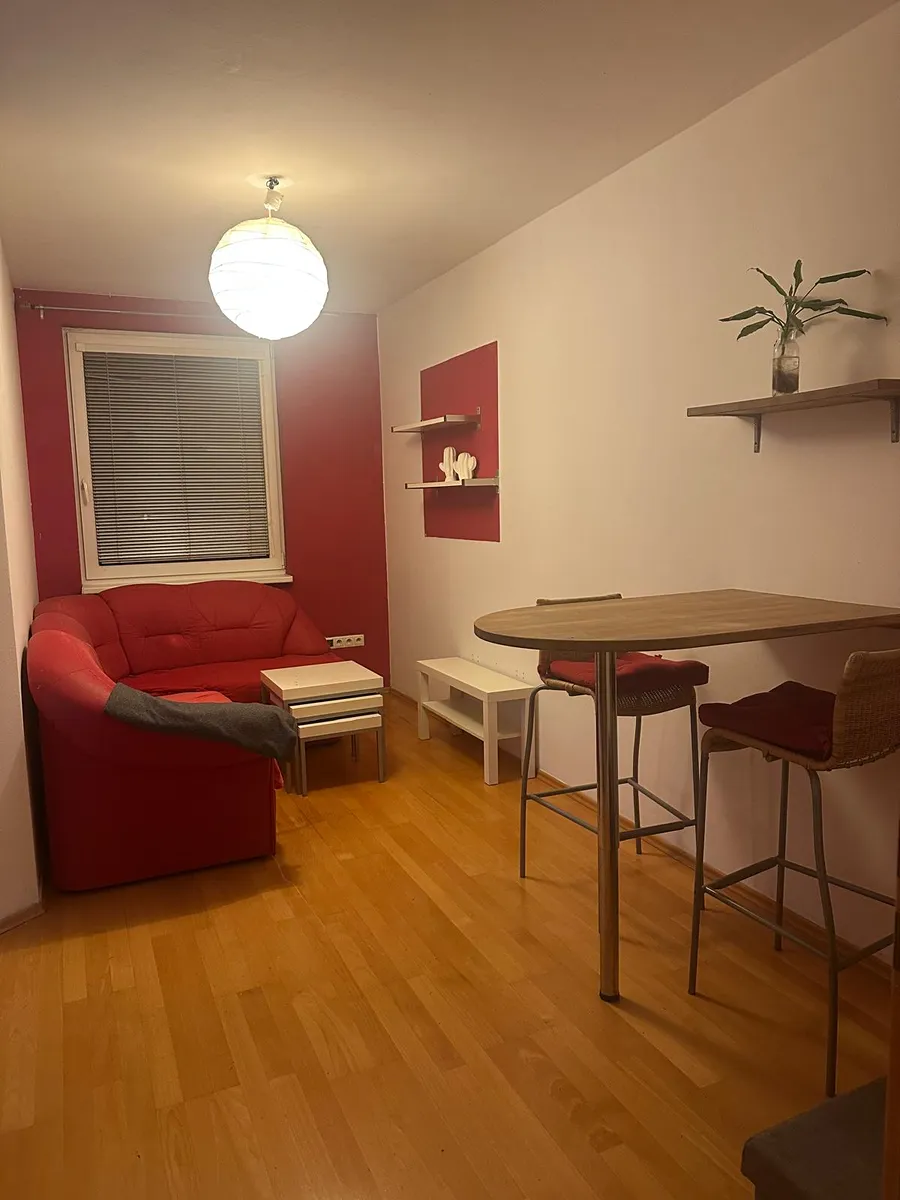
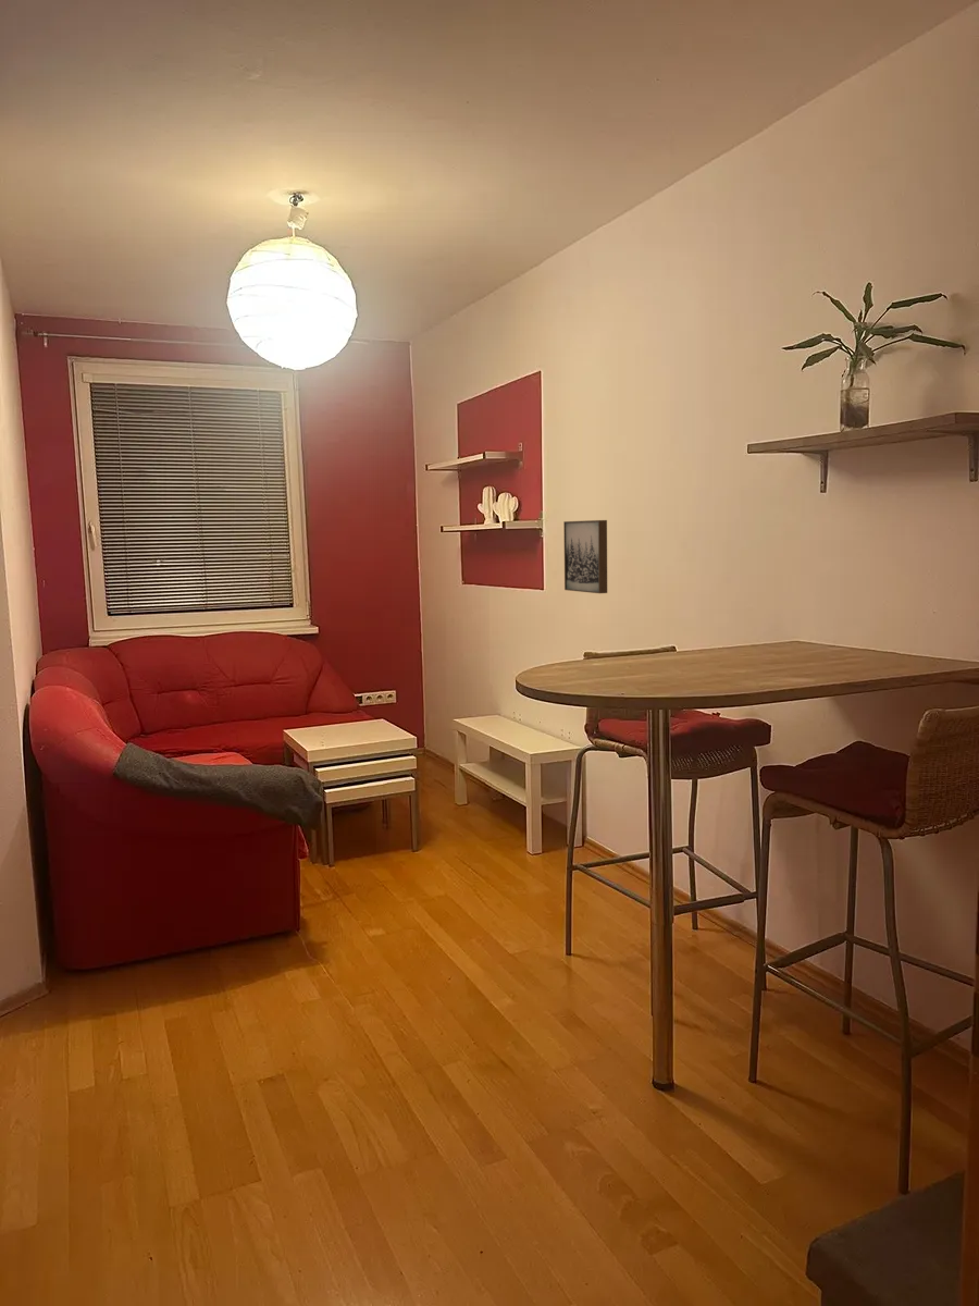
+ wall art (584, 556)
